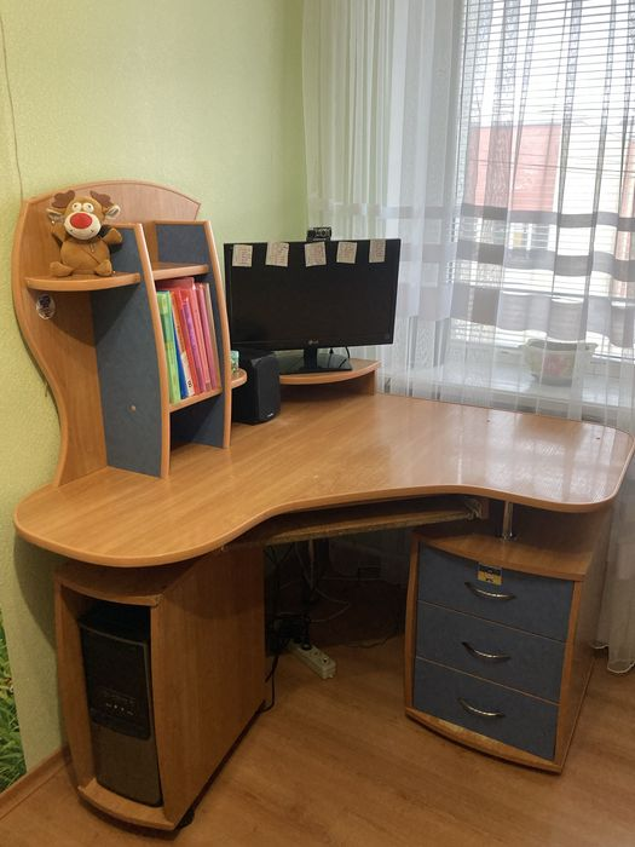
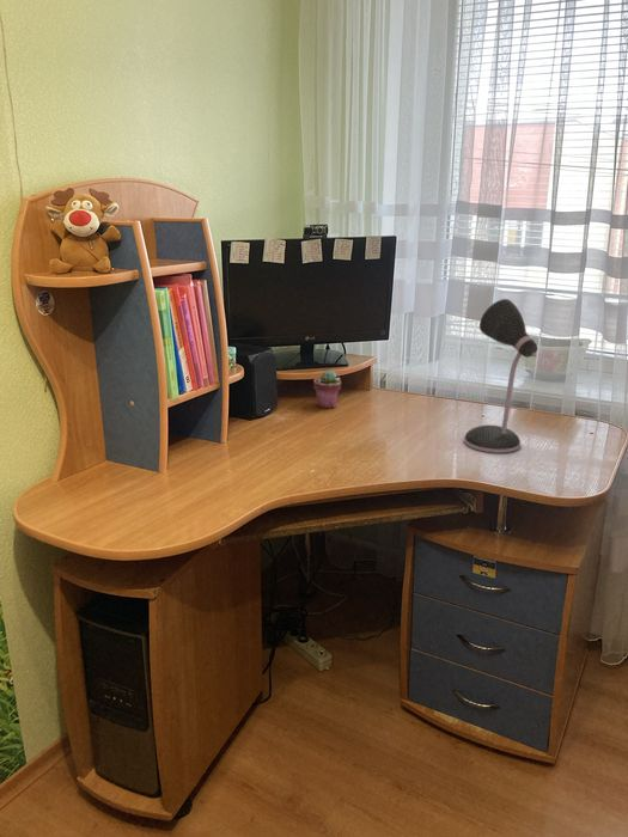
+ desk lamp (510, 374)
+ potted succulent (327, 387)
